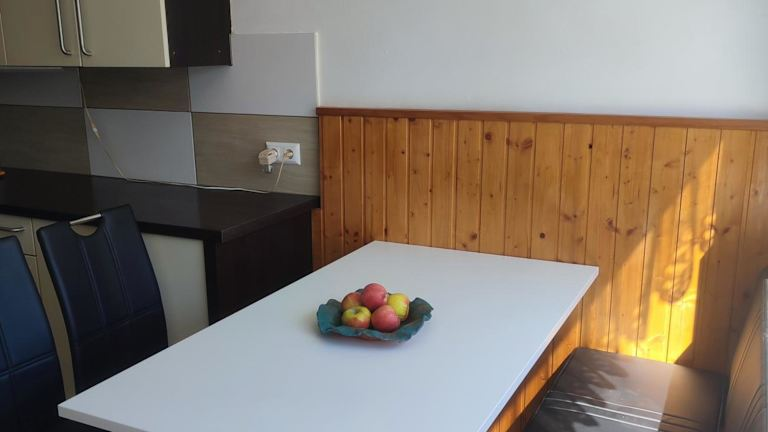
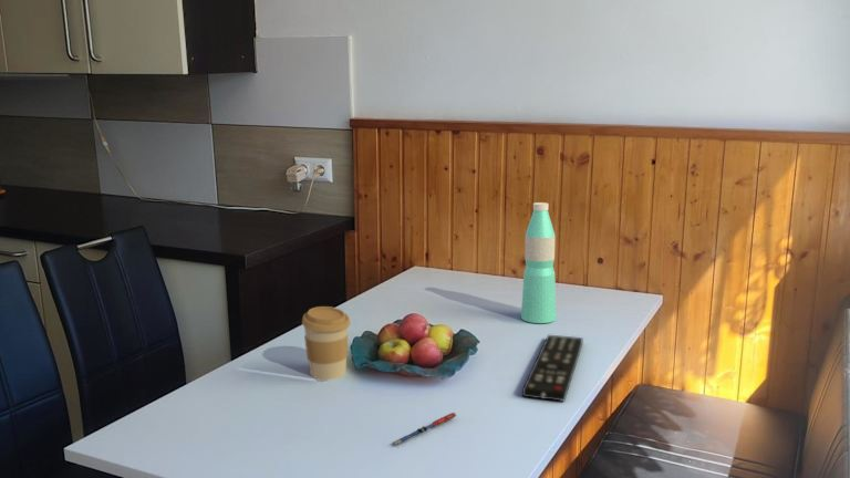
+ pen (425, 427)
+ water bottle (539, 261)
+ remote control (554, 363)
+ coffee cup (326, 342)
